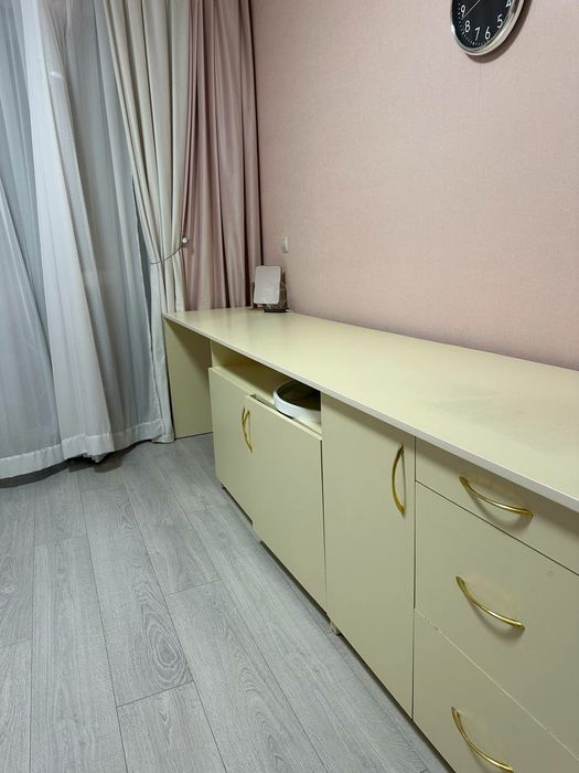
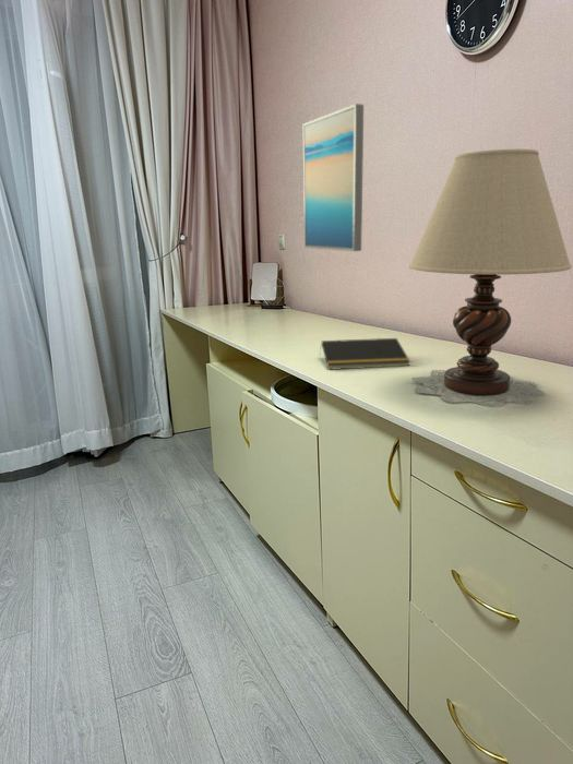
+ wall art (331, 184)
+ table lamp (485, 277)
+ notepad (363, 353)
